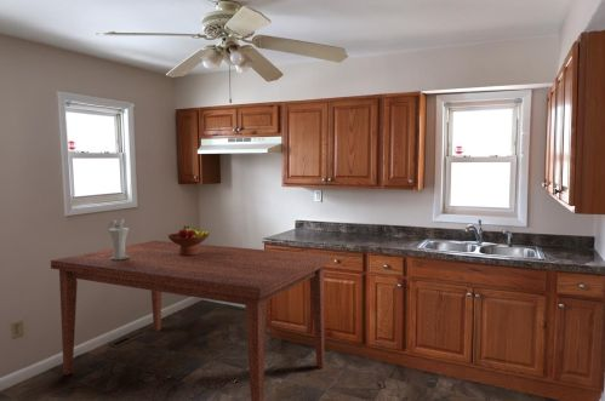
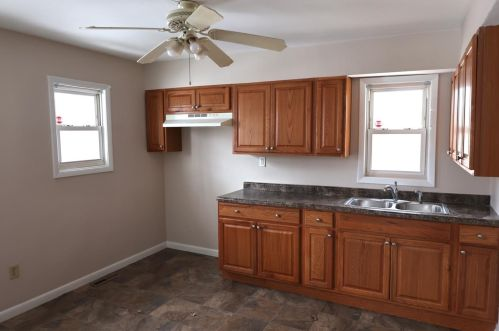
- fruit bowl (188, 240)
- dining table (196, 297)
- pitcher (116, 237)
